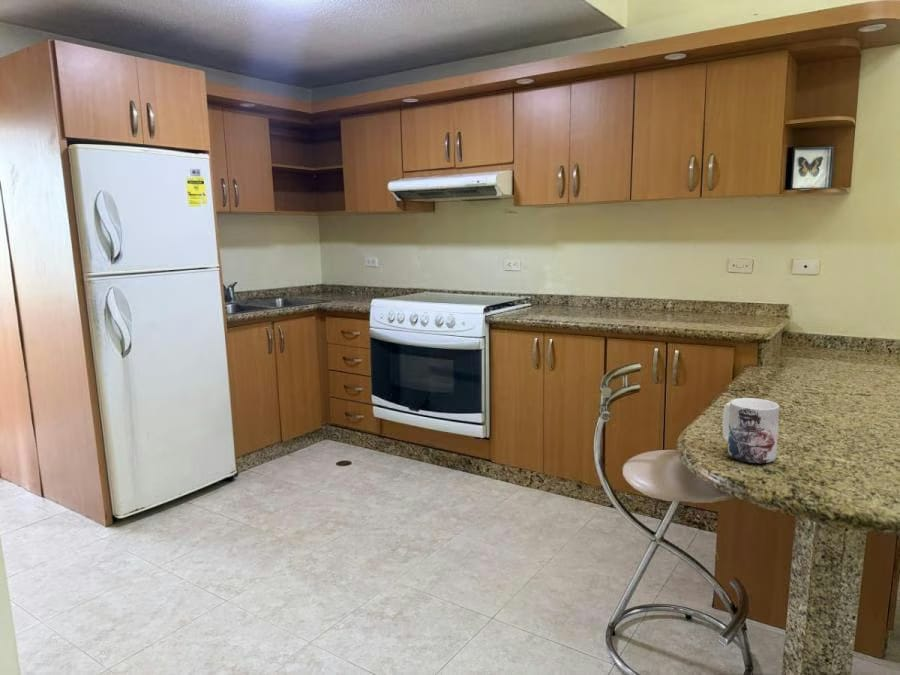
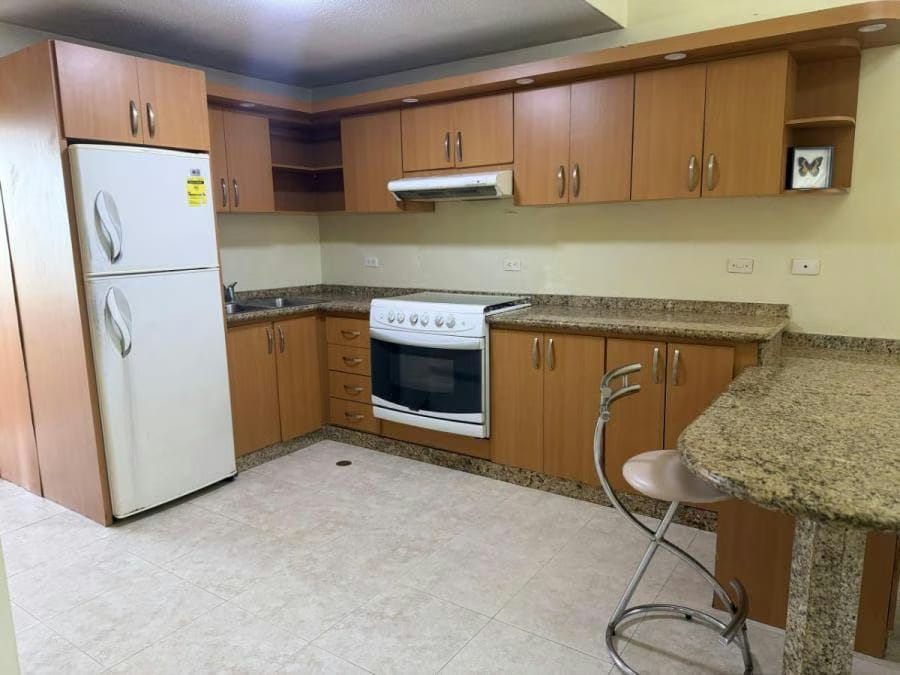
- mug (746, 429)
